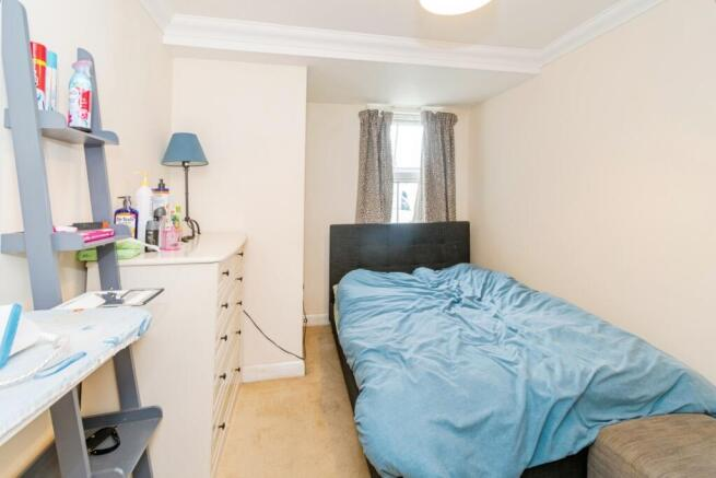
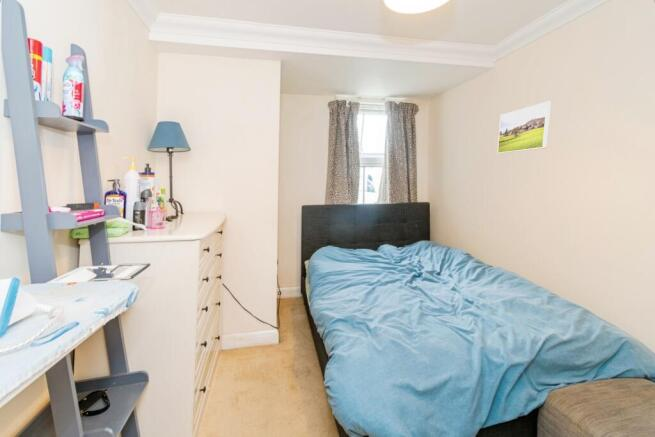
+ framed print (521, 130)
